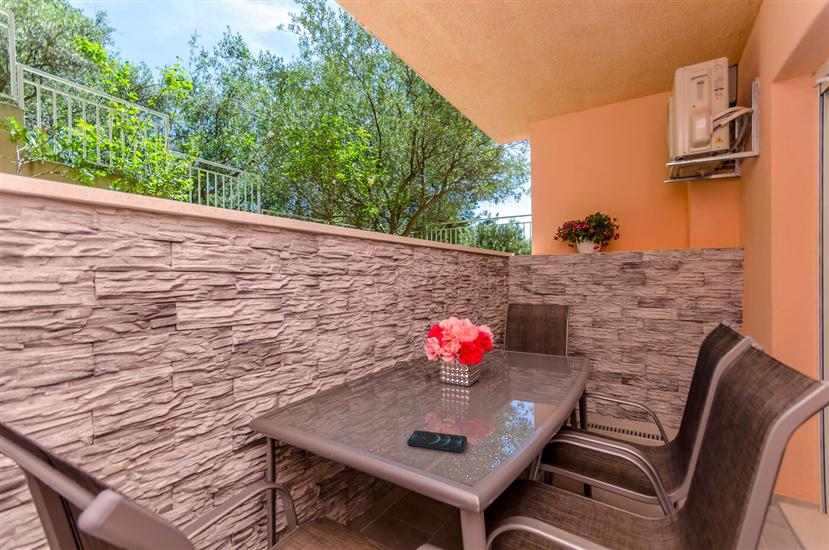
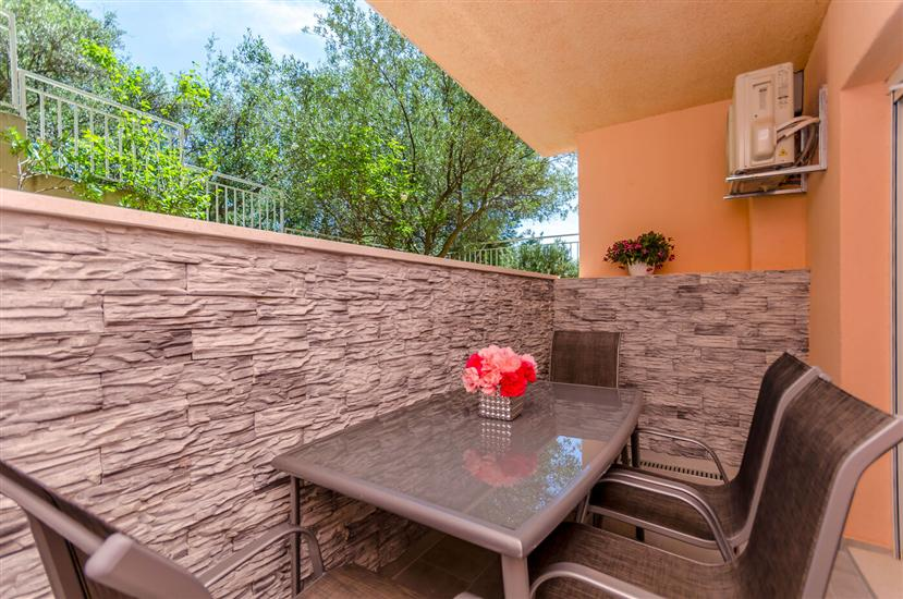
- smartphone (437, 440)
